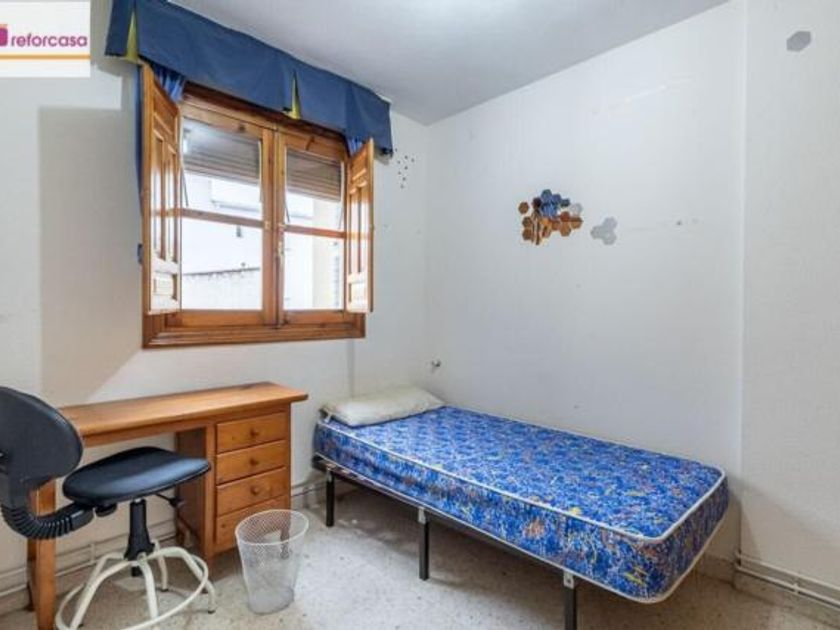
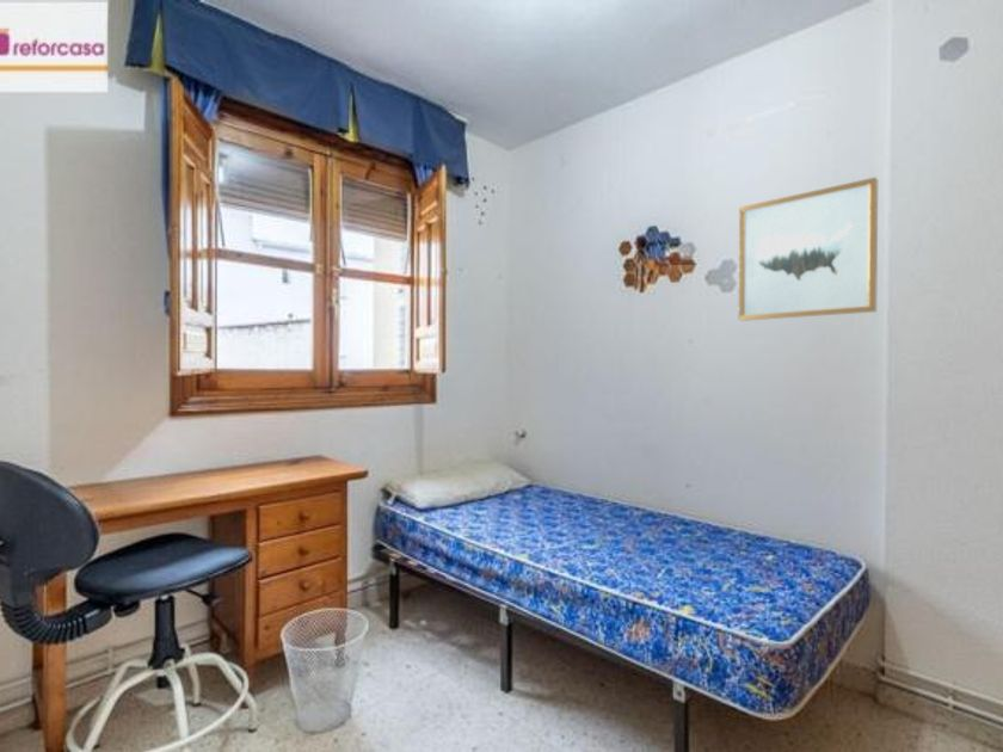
+ wall art (802, 255)
